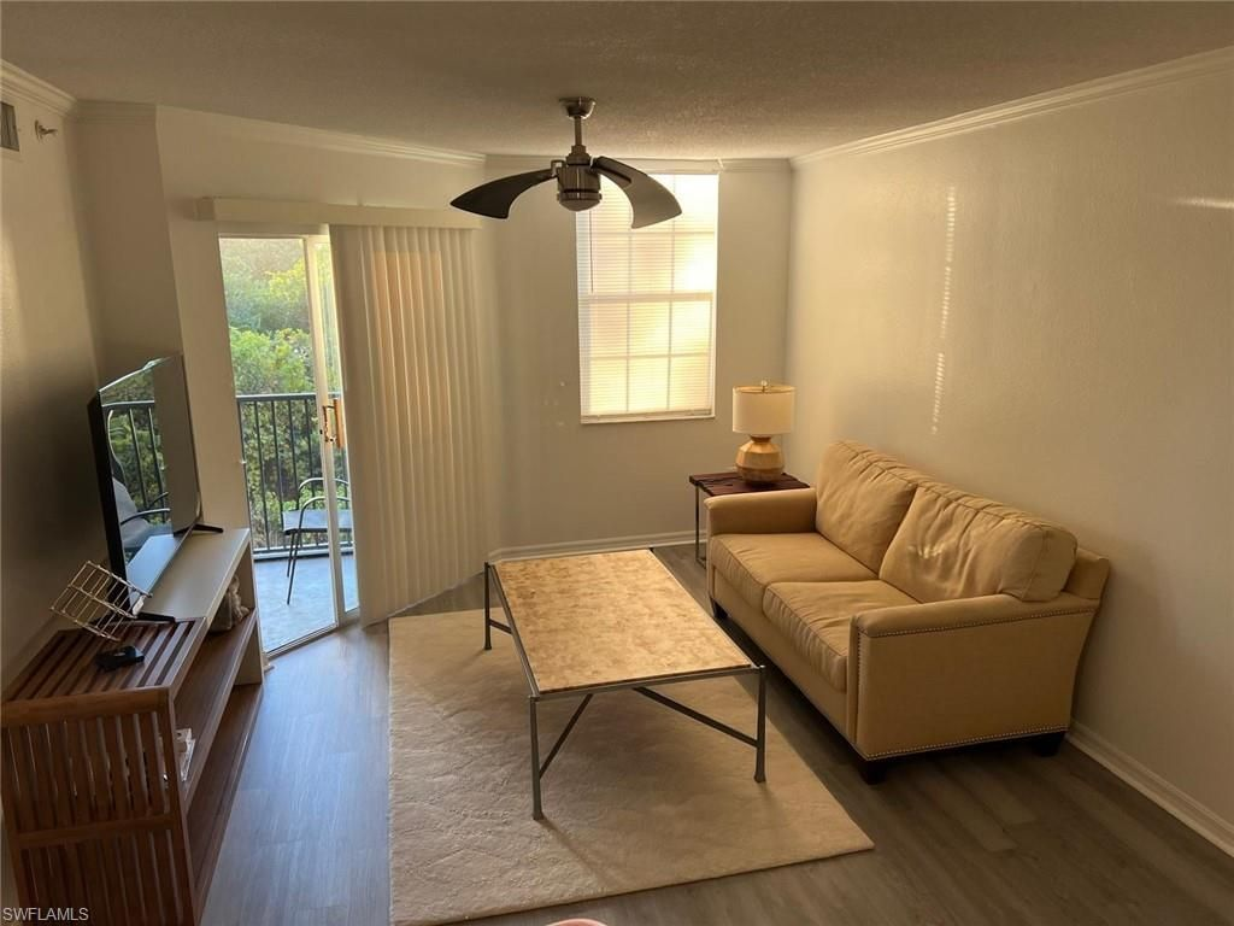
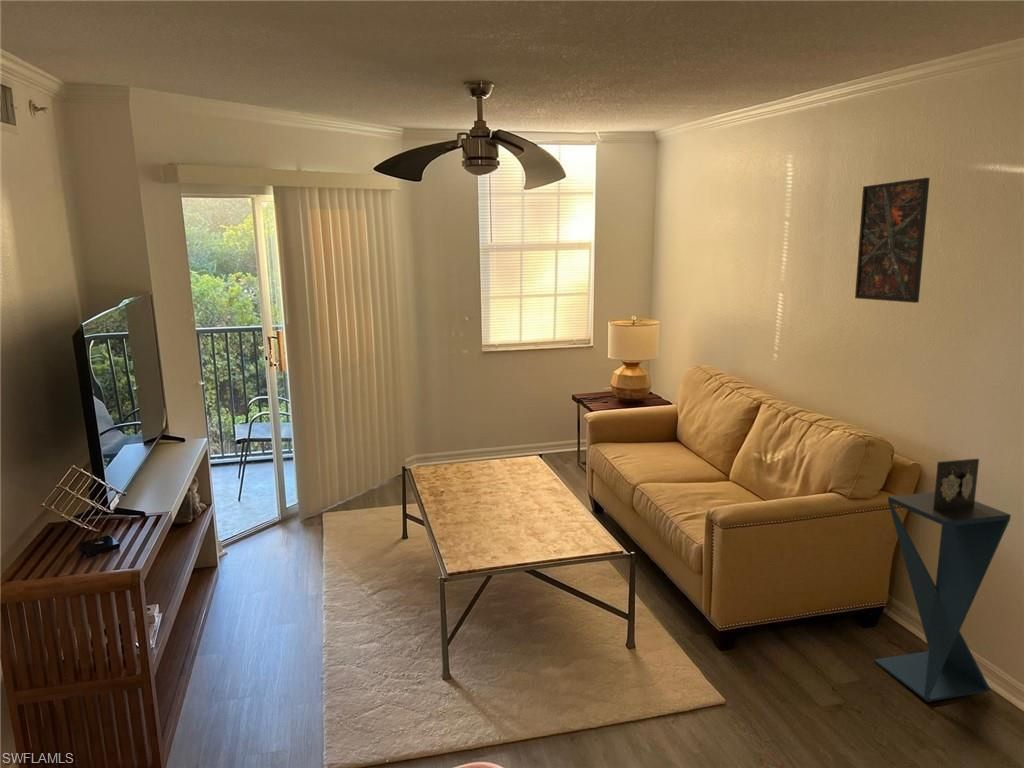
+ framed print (889, 242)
+ pedestal table (940, 570)
